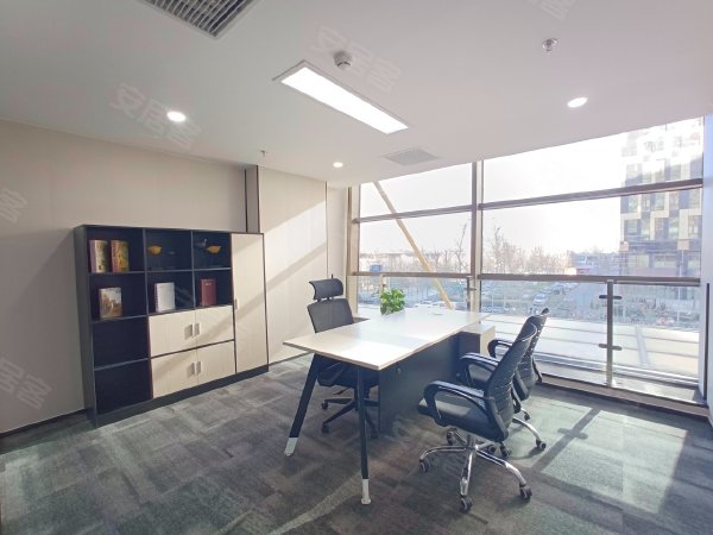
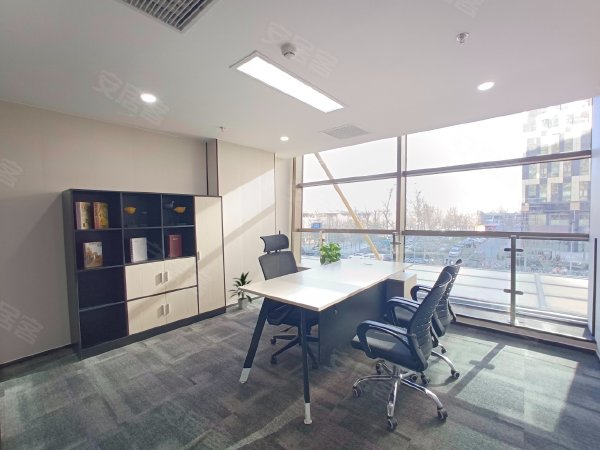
+ indoor plant (243, 292)
